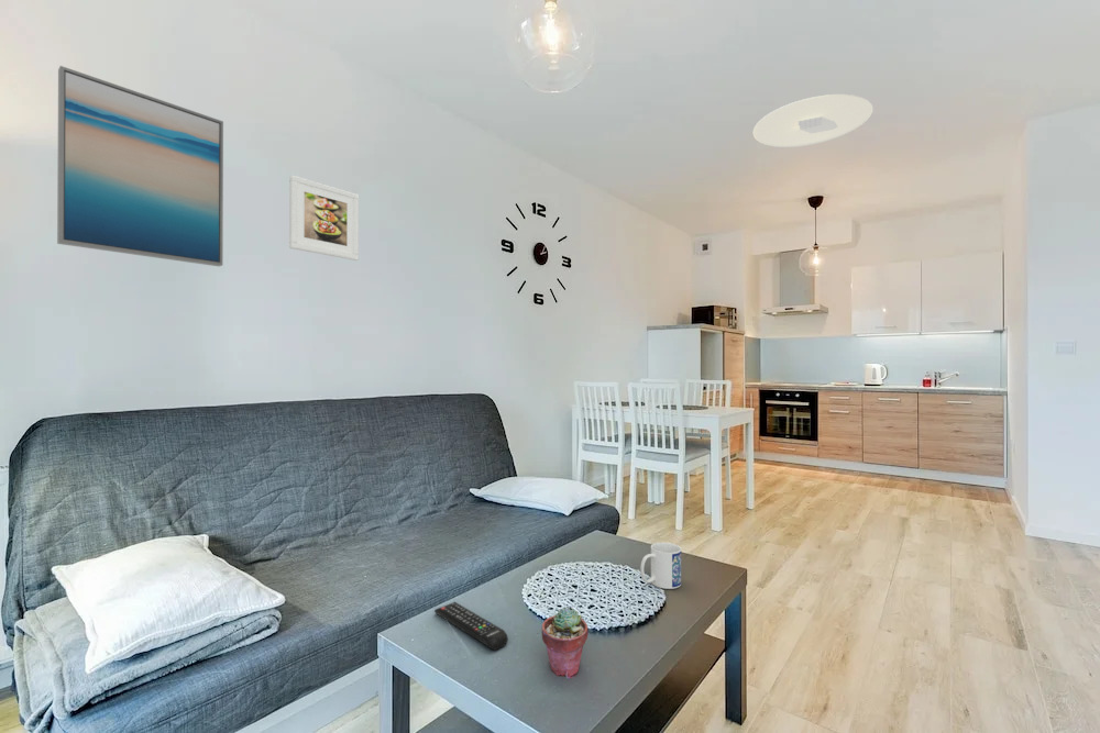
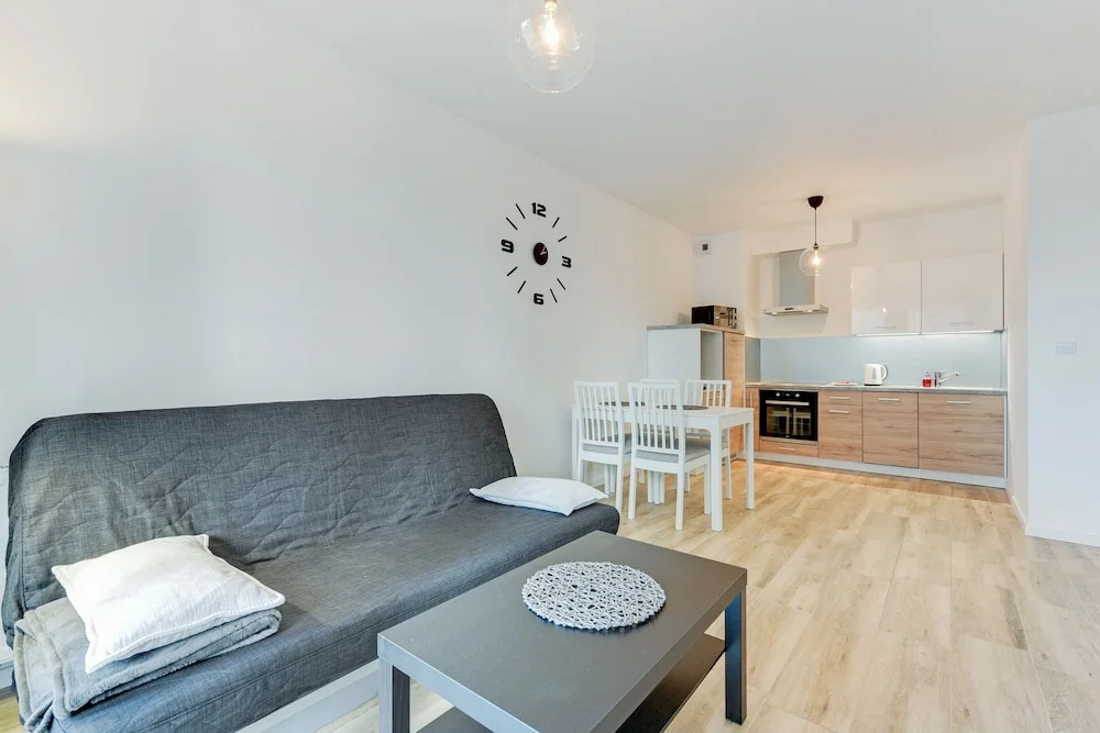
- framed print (326, 220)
- wall art (147, 176)
- ceiling light (810, 118)
- potted succulent (564, 637)
- mug (660, 566)
- remote control (469, 623)
